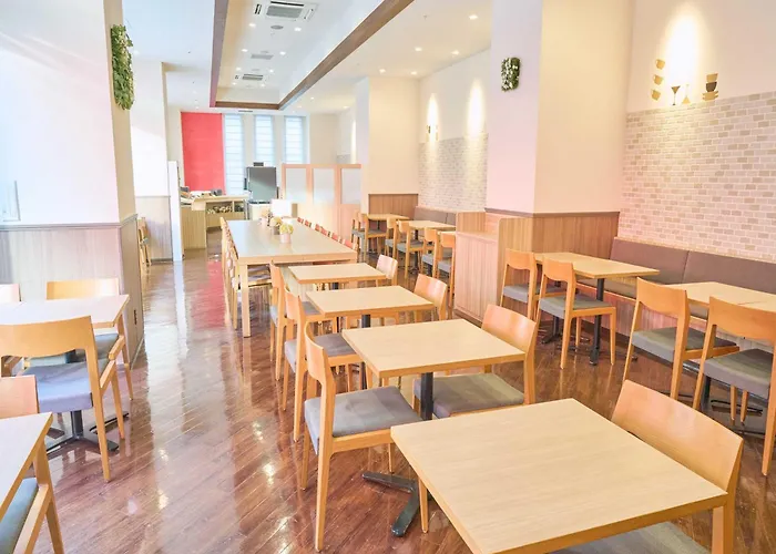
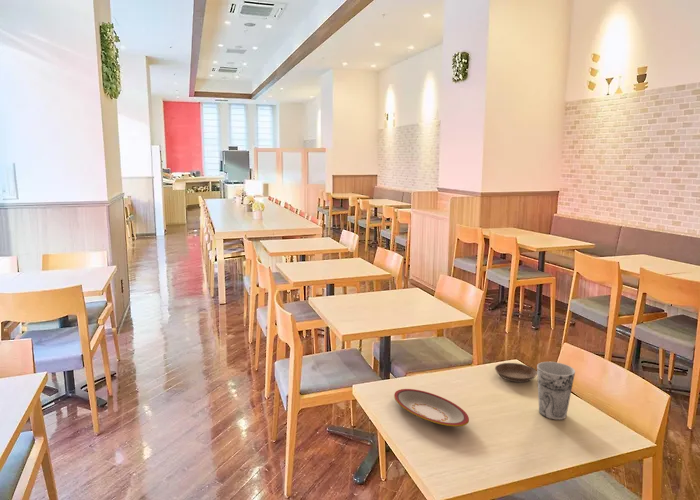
+ saucer (515, 373)
+ plate (429, 409)
+ cup (554, 391)
